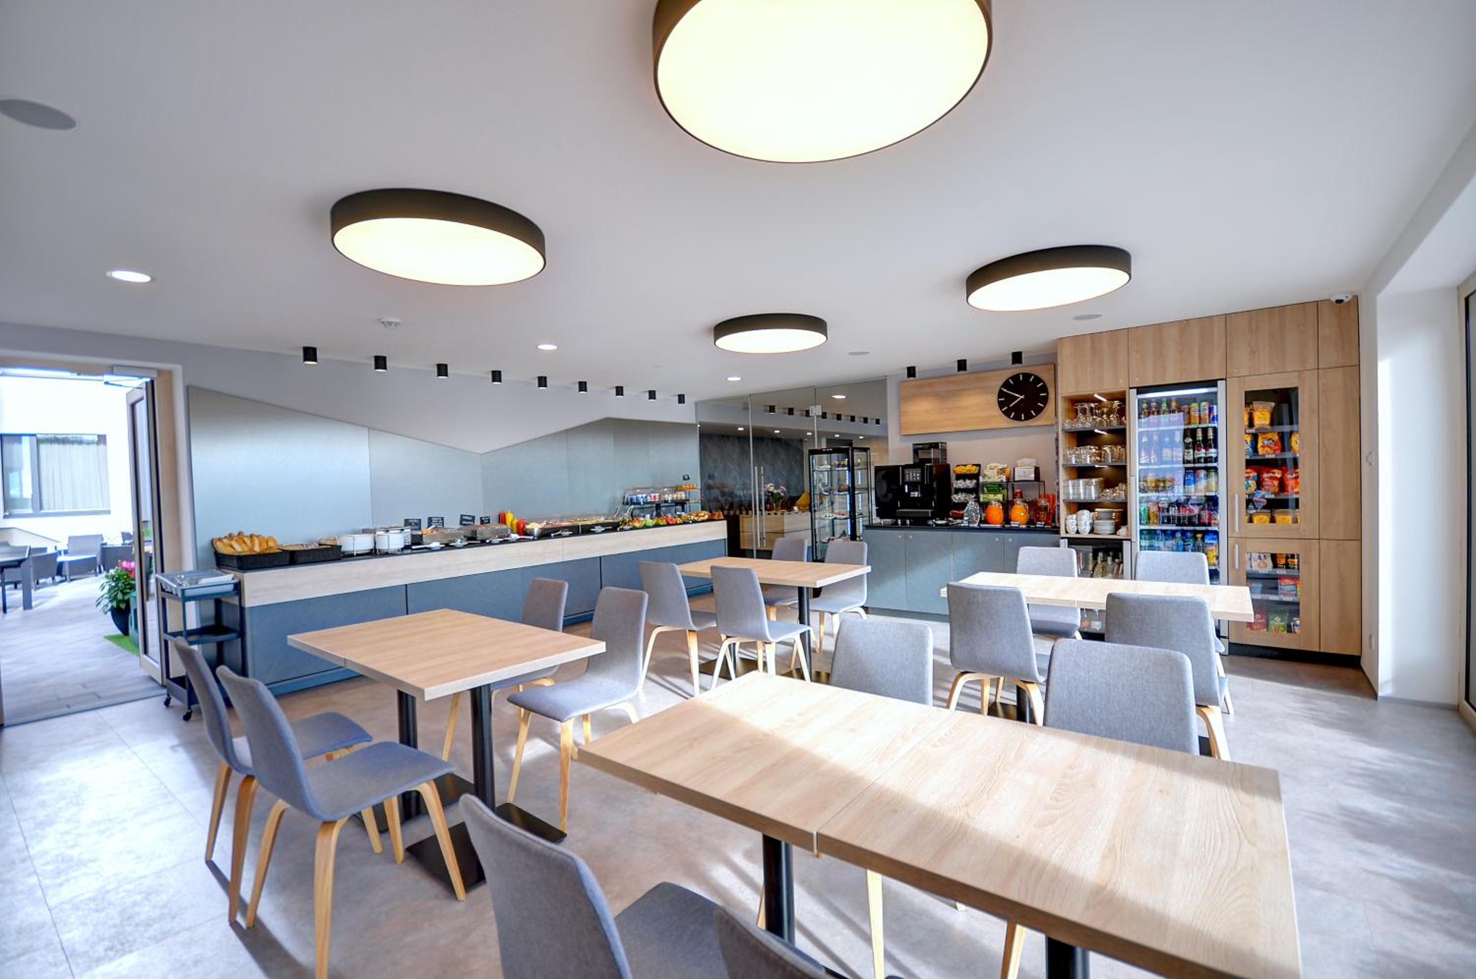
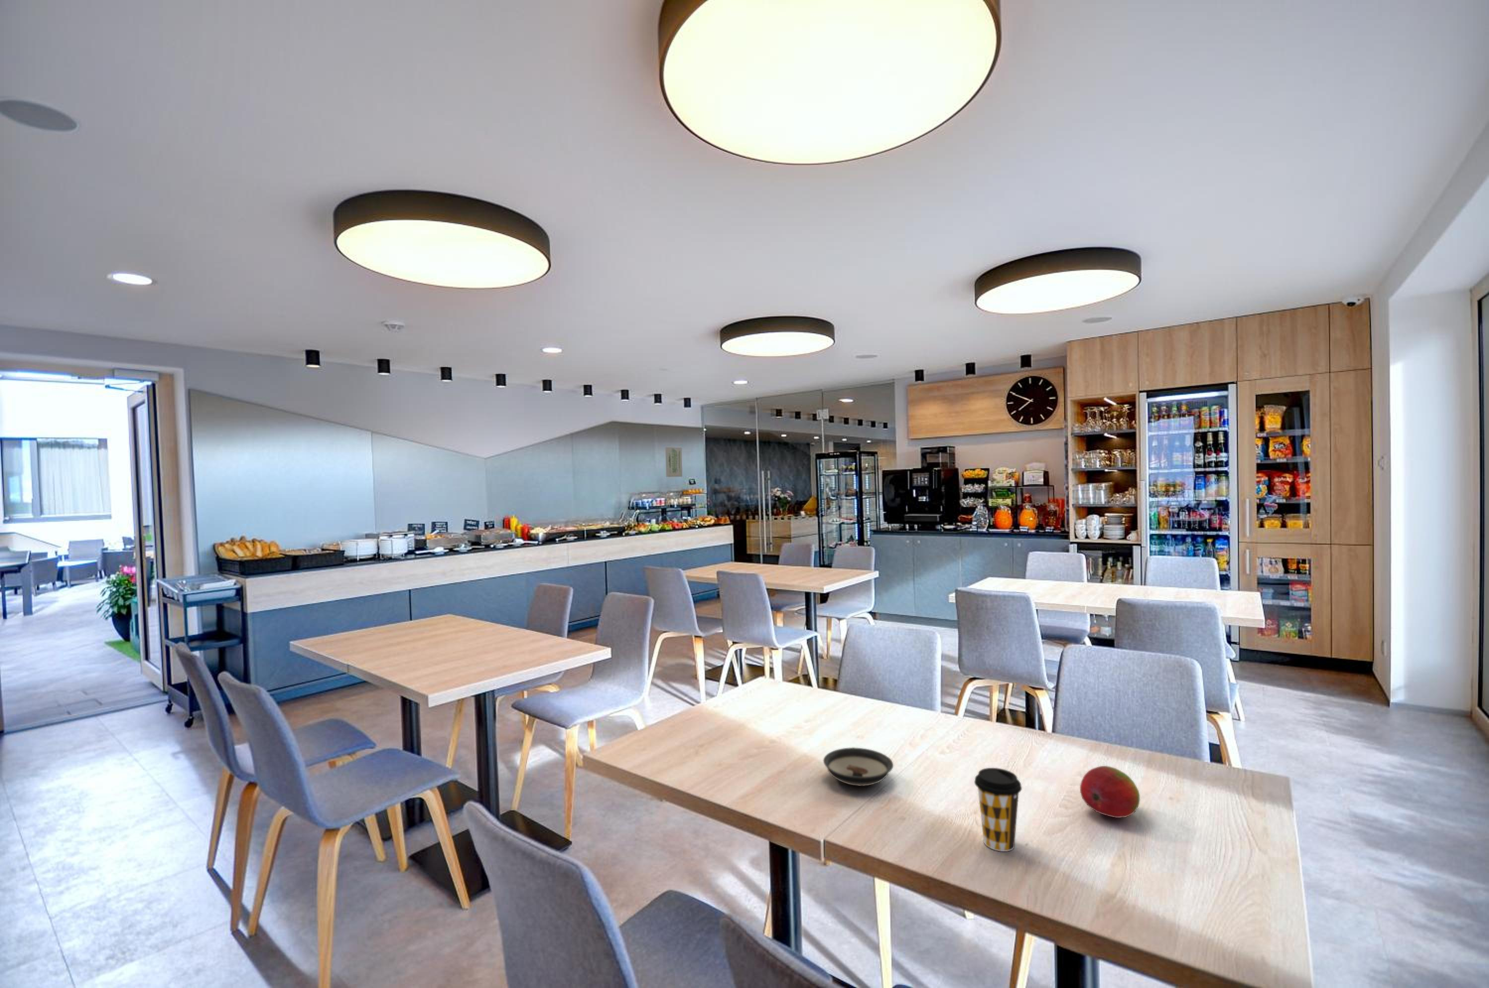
+ fruit (1110, 790)
+ saucer (858, 770)
+ coffee cup (998, 809)
+ wall art (674, 462)
